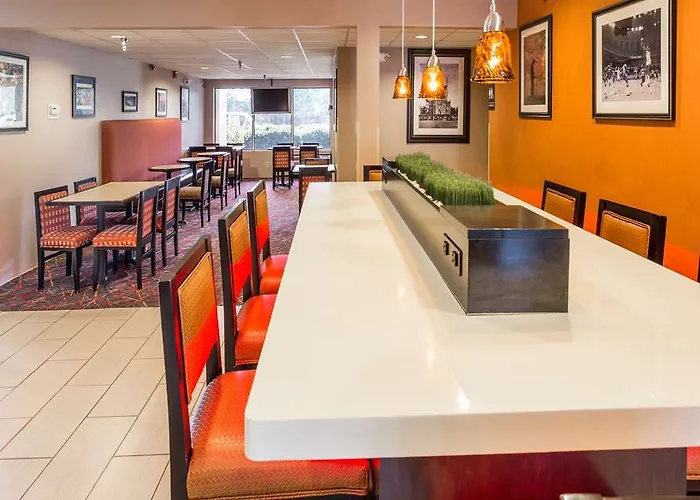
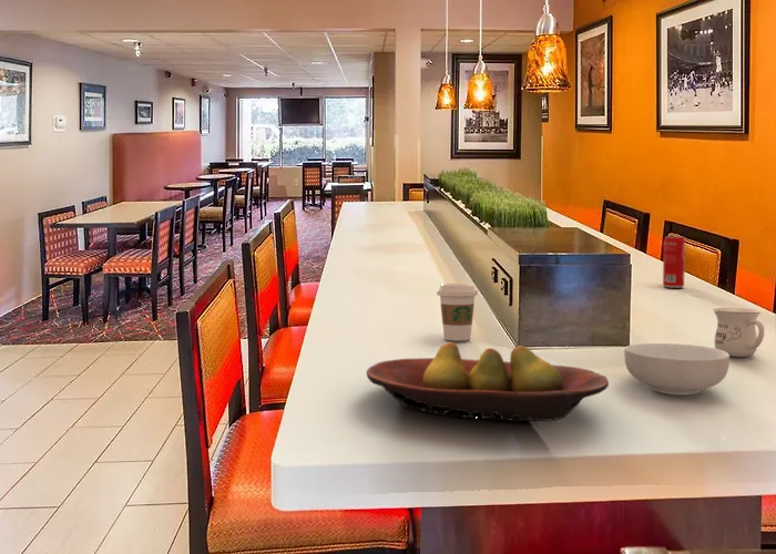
+ coffee cup (457, 311)
+ beverage can (673, 261)
+ fruit bowl (482, 377)
+ mug (742, 334)
+ cereal bowl (674, 369)
